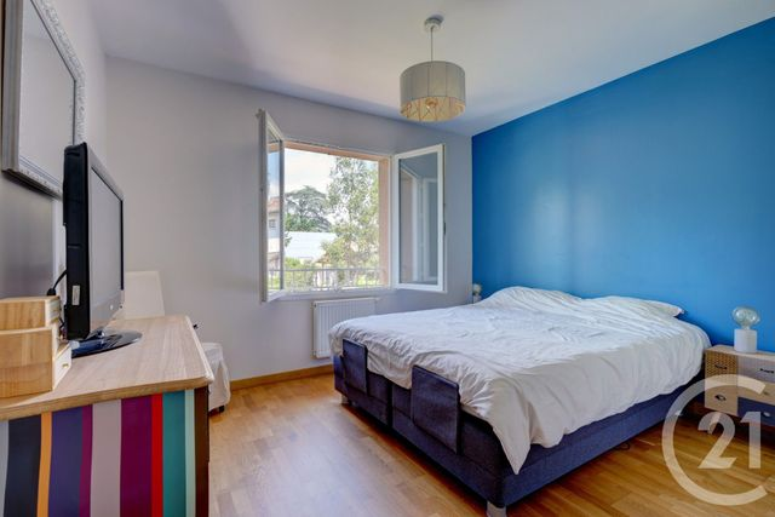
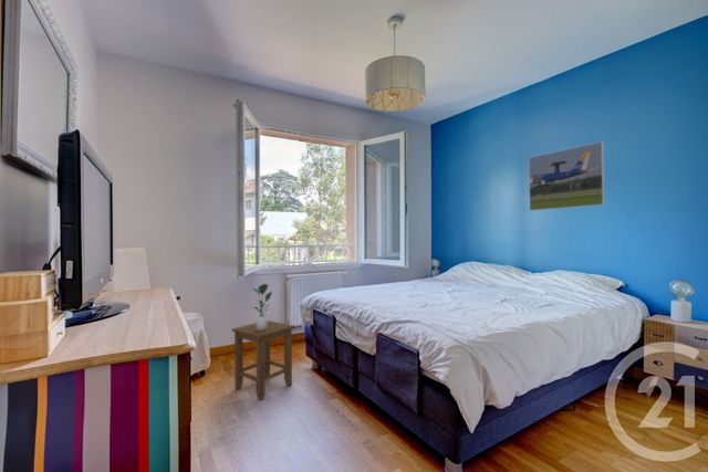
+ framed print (563, 179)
+ stool (263, 356)
+ potted plant (262, 305)
